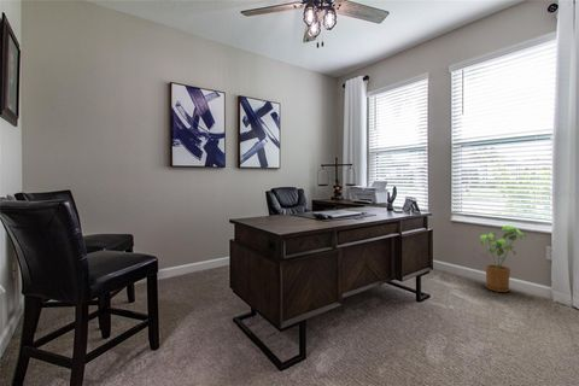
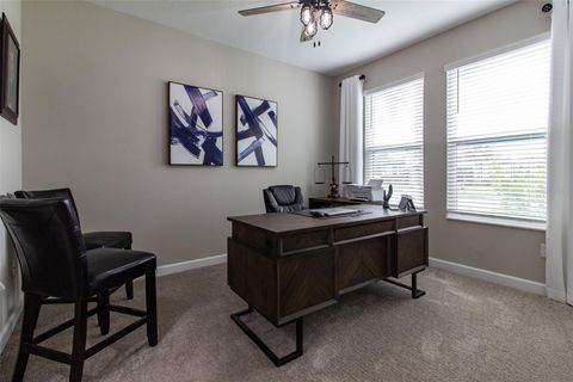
- house plant (498, 257)
